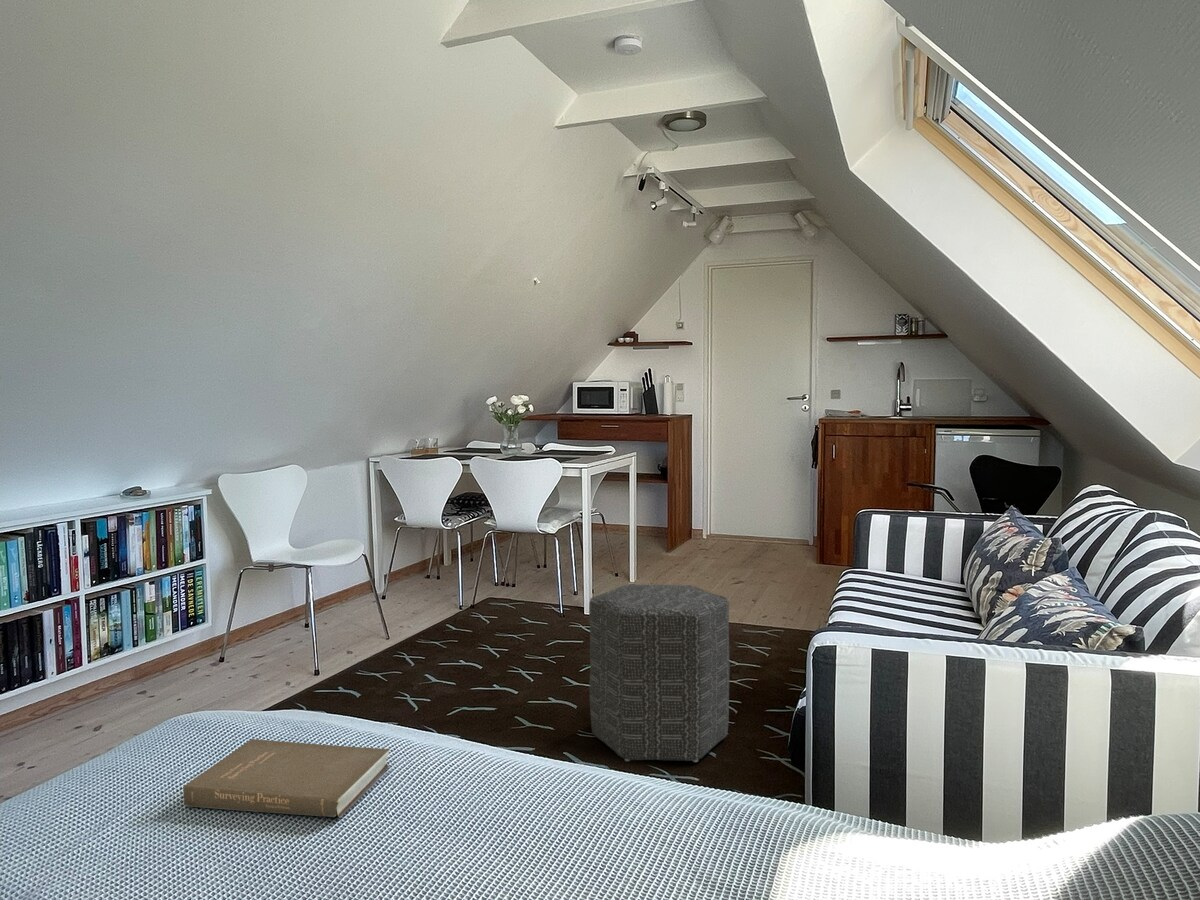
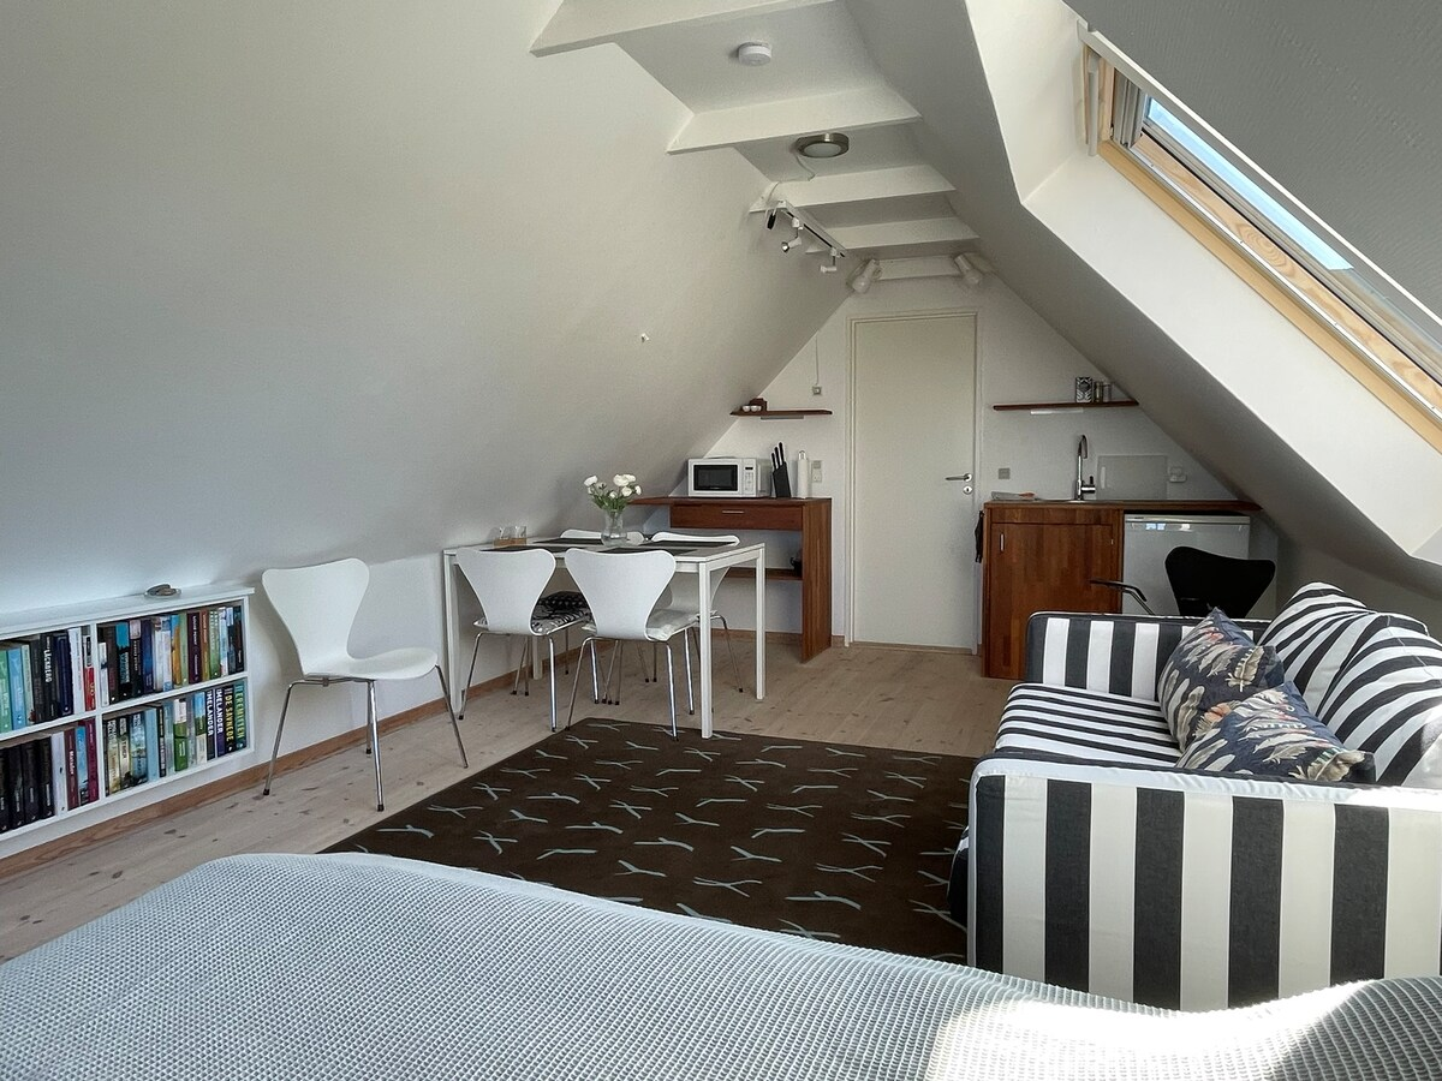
- ottoman (659, 666)
- book (291, 776)
